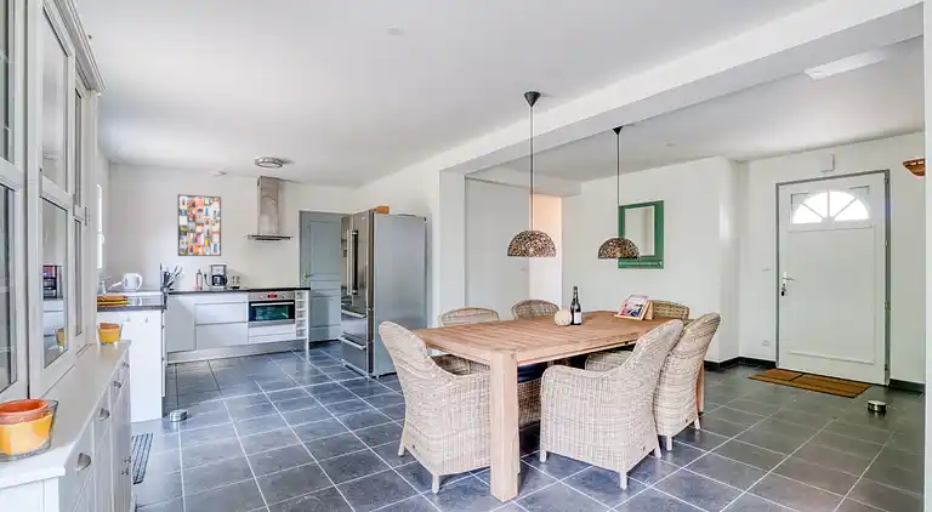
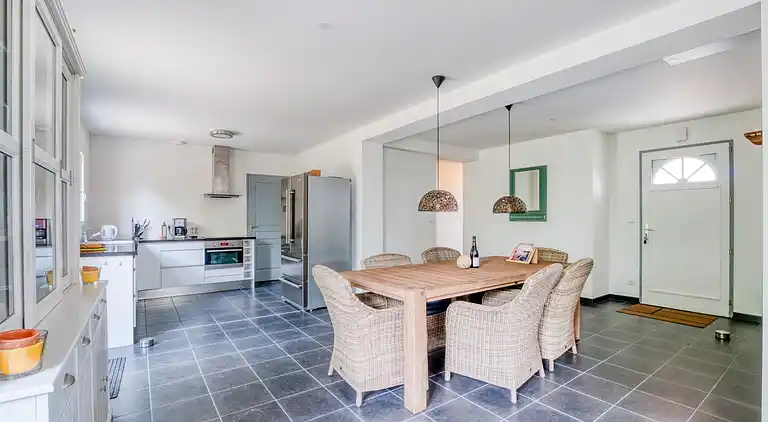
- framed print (199, 226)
